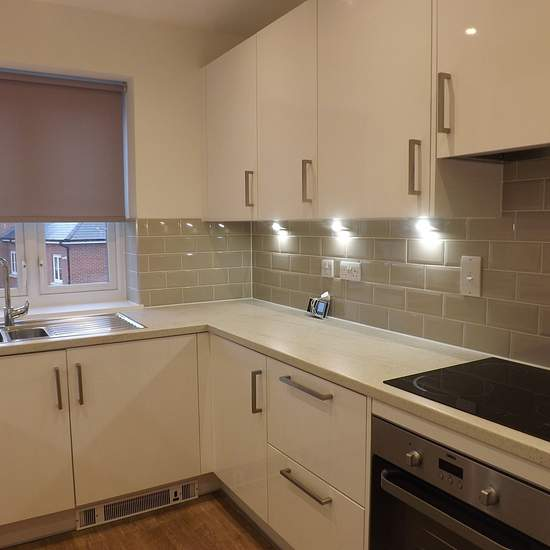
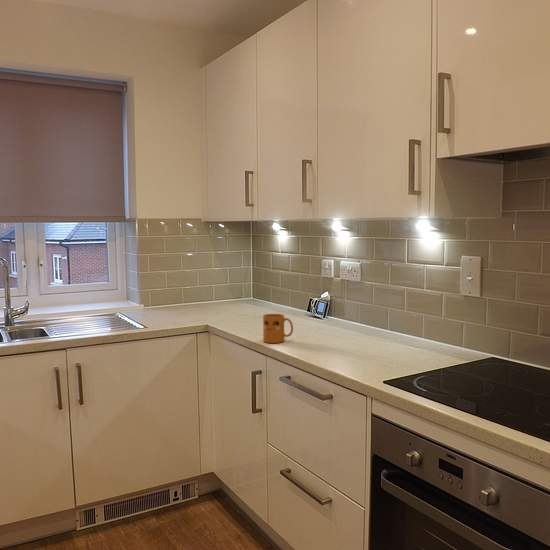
+ mug (278, 328)
